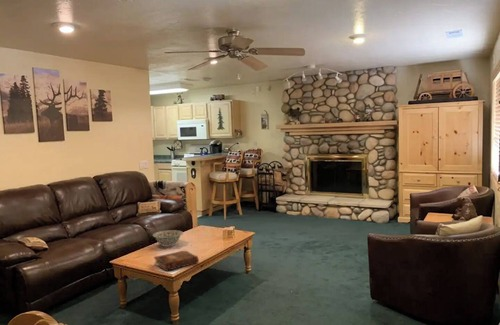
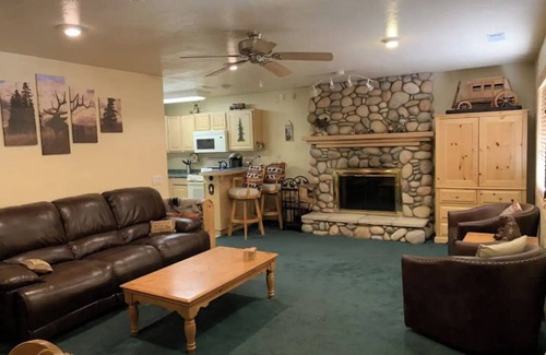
- book (176, 260)
- decorative bowl (168, 239)
